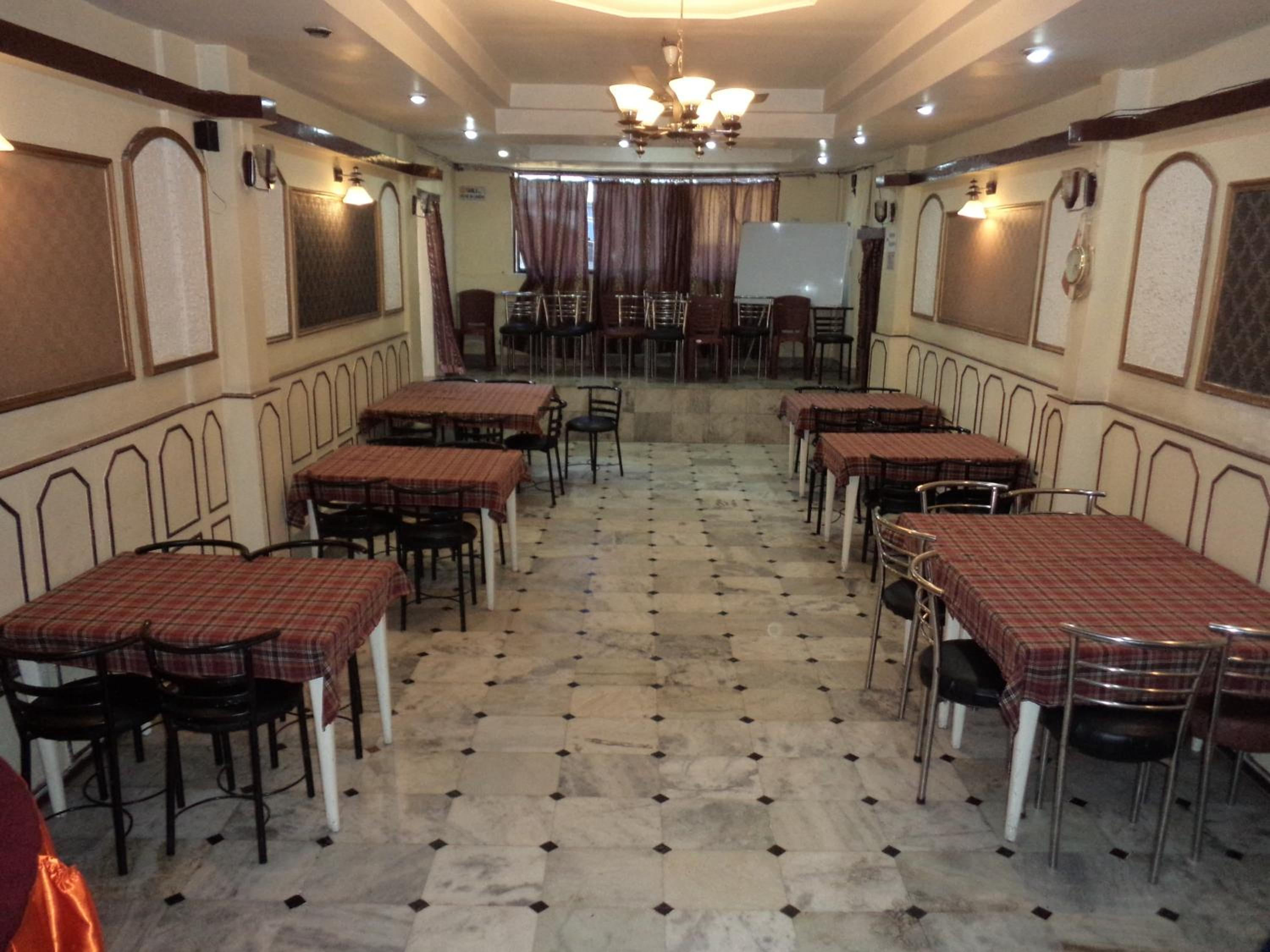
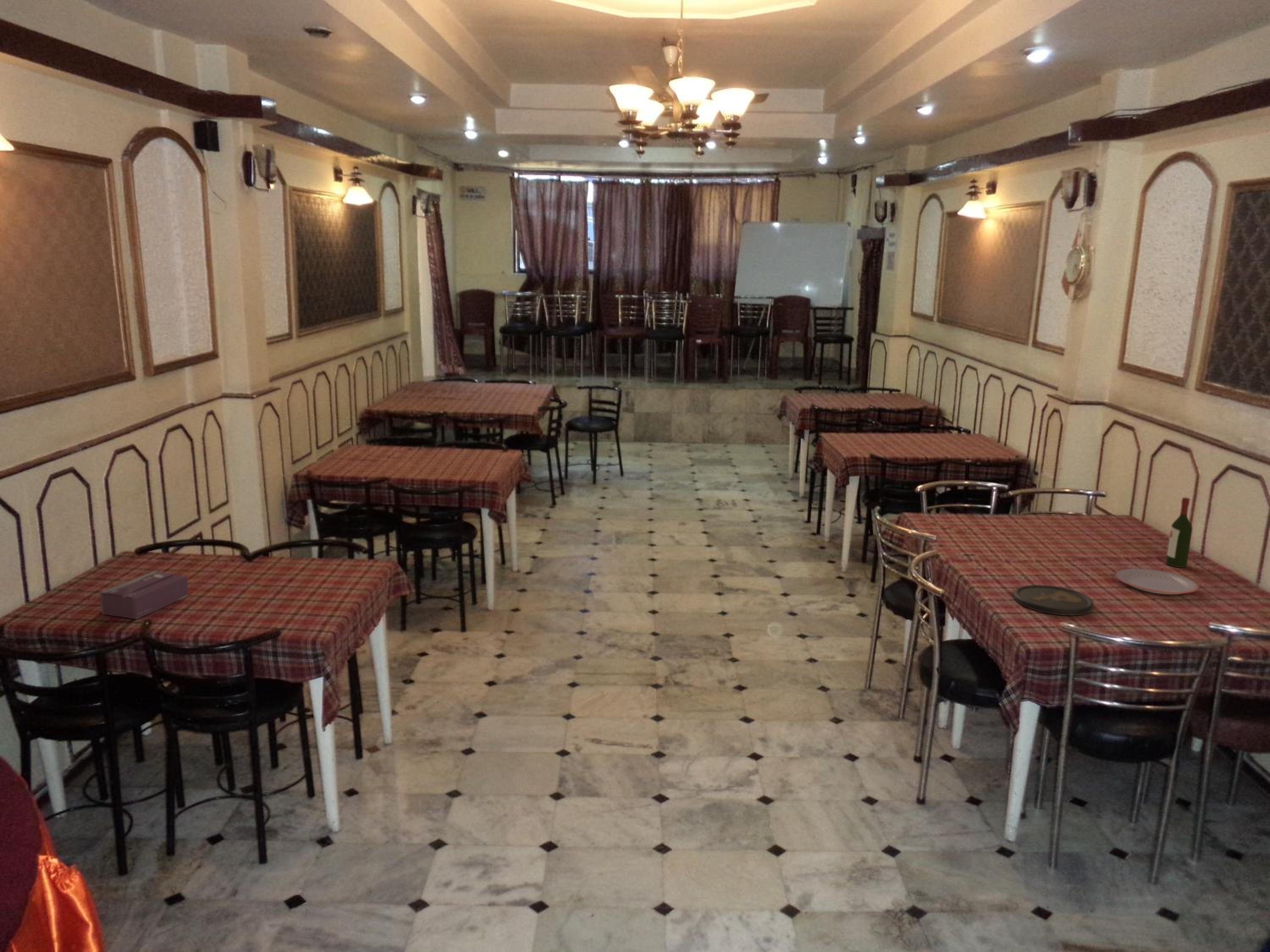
+ tissue box (145, 594)
+ plate (1156, 583)
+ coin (1053, 600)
+ wine bottle (1181, 531)
